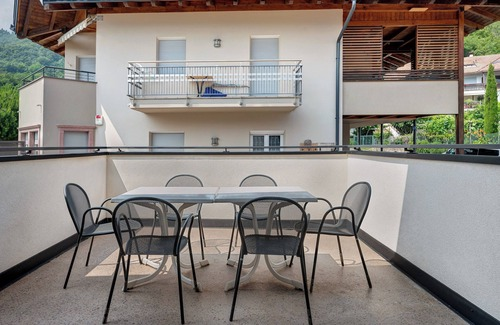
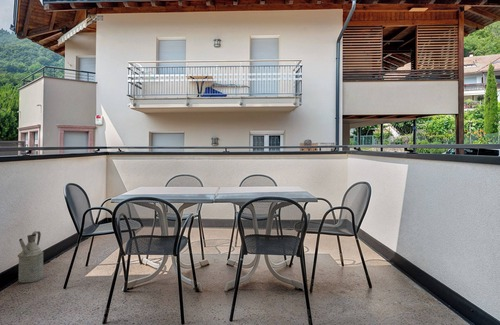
+ watering can (30, 256)
